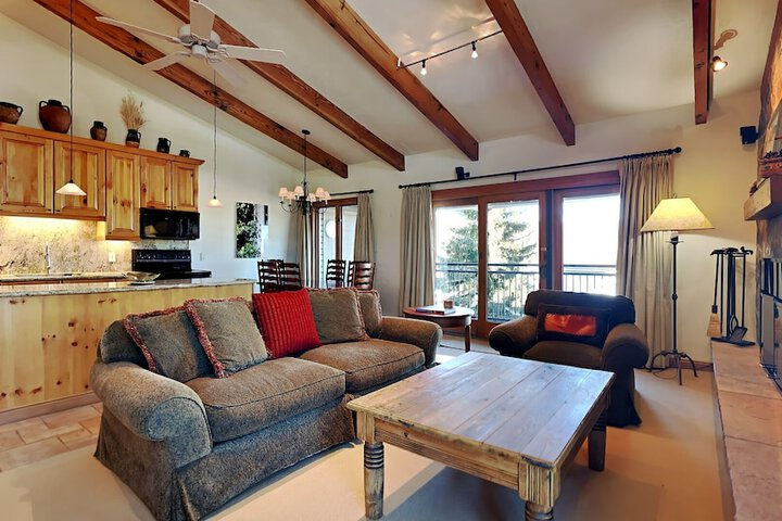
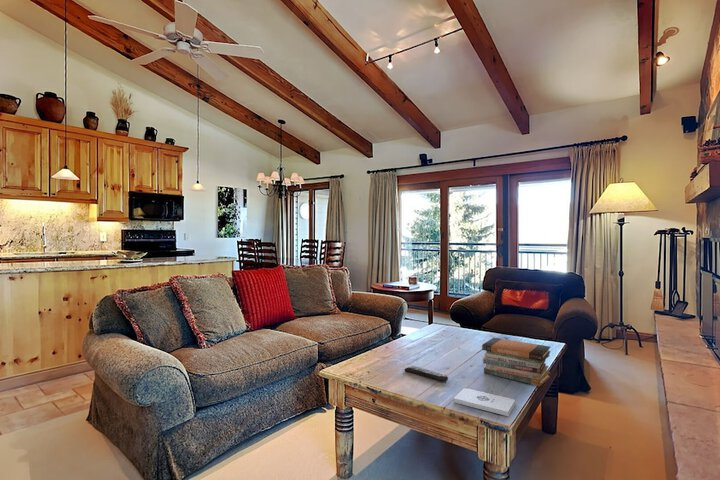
+ notepad (484, 401)
+ remote control (425, 373)
+ book stack (515, 360)
